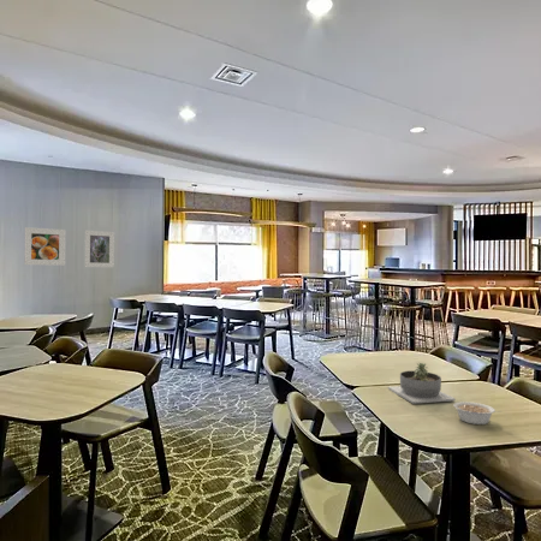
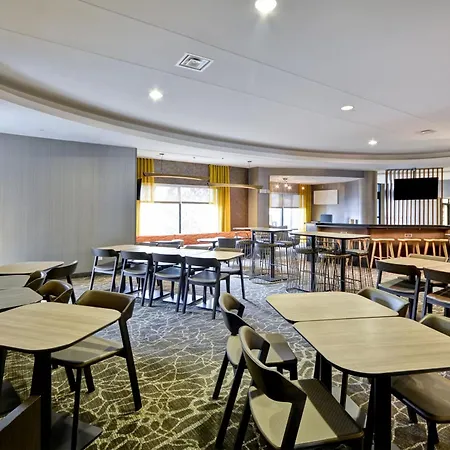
- succulent planter (420, 377)
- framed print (44, 246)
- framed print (99, 249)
- legume (475, 412)
